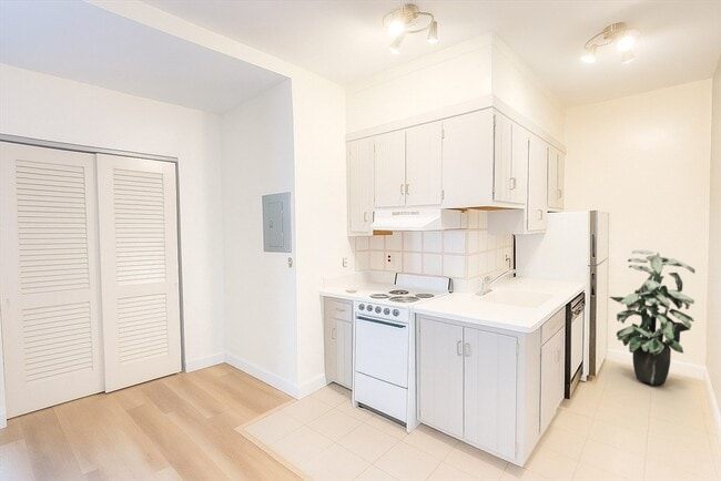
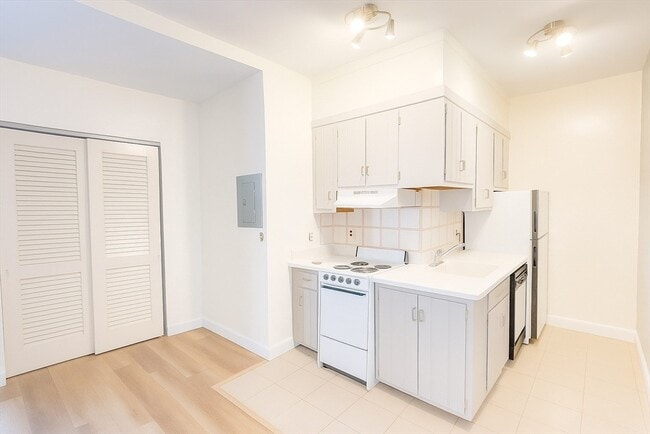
- indoor plant (649, 316)
